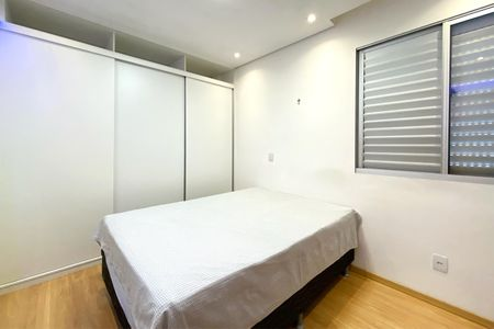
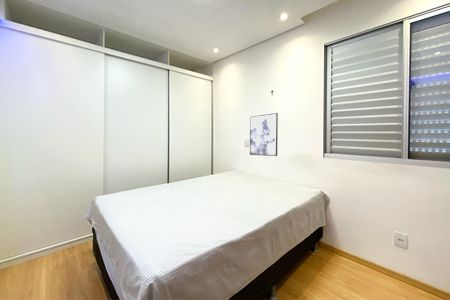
+ wall art (262, 135)
